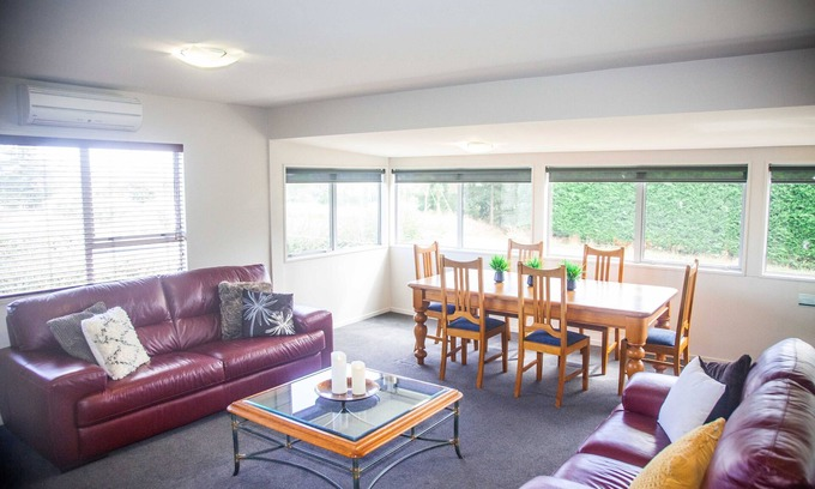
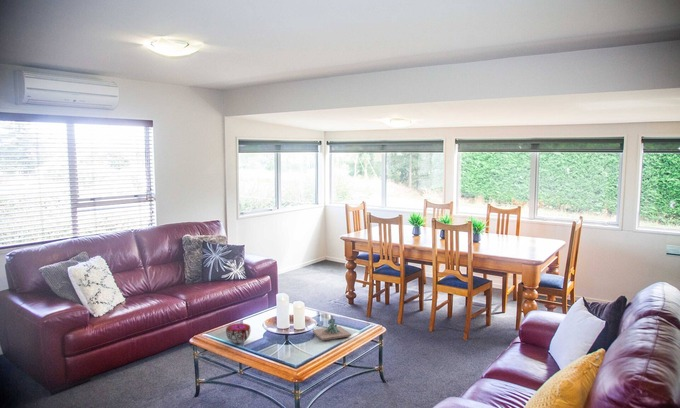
+ architectural model (331, 326)
+ decorative bowl (238, 334)
